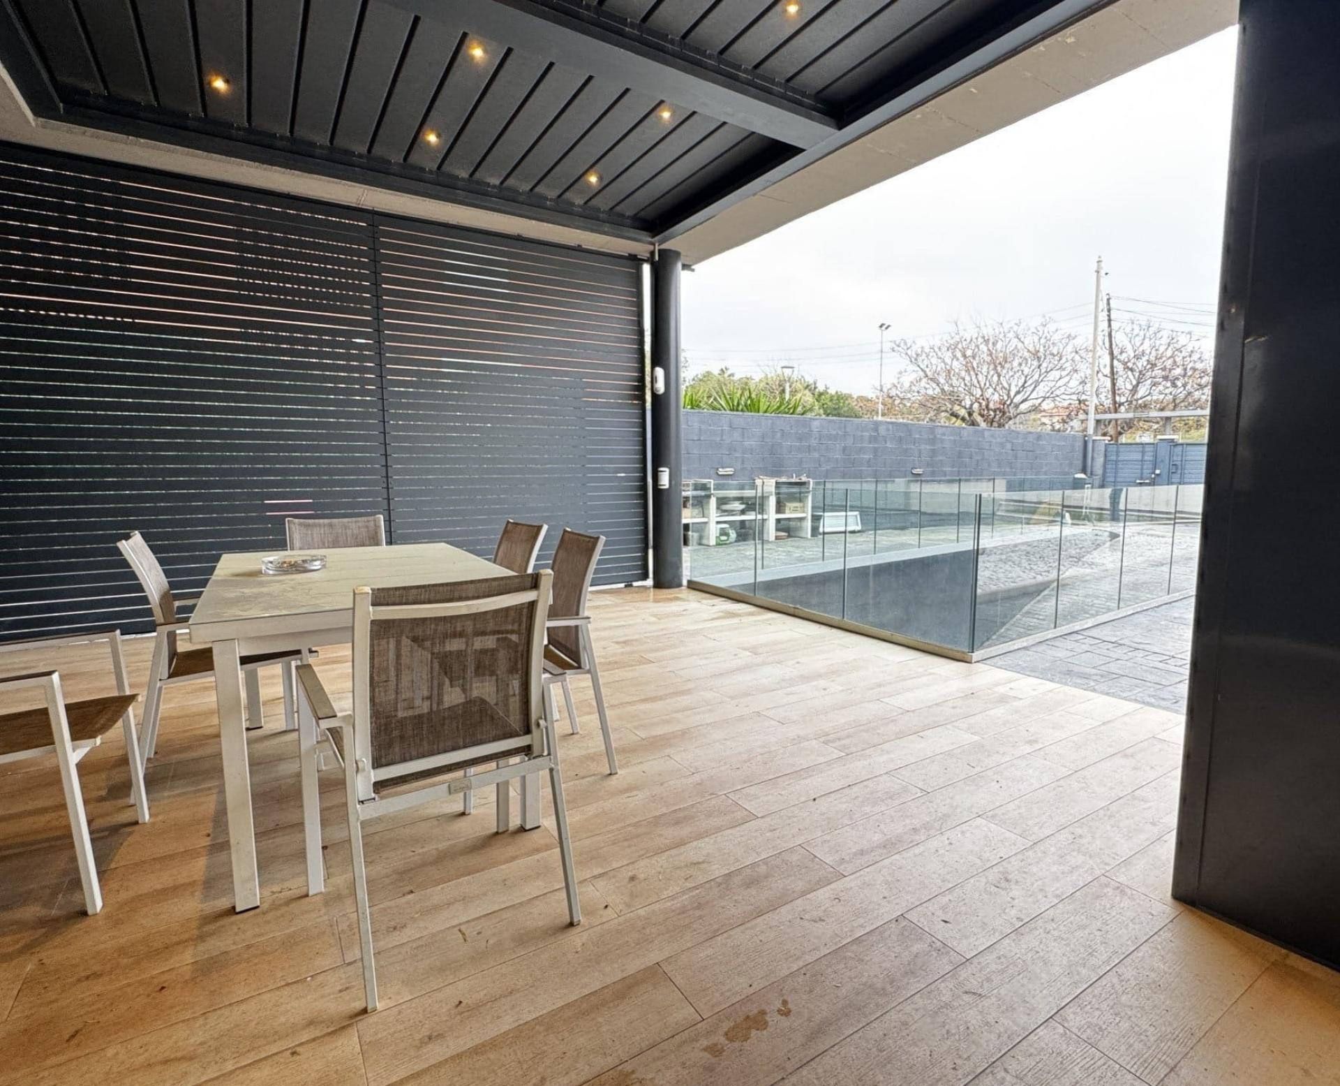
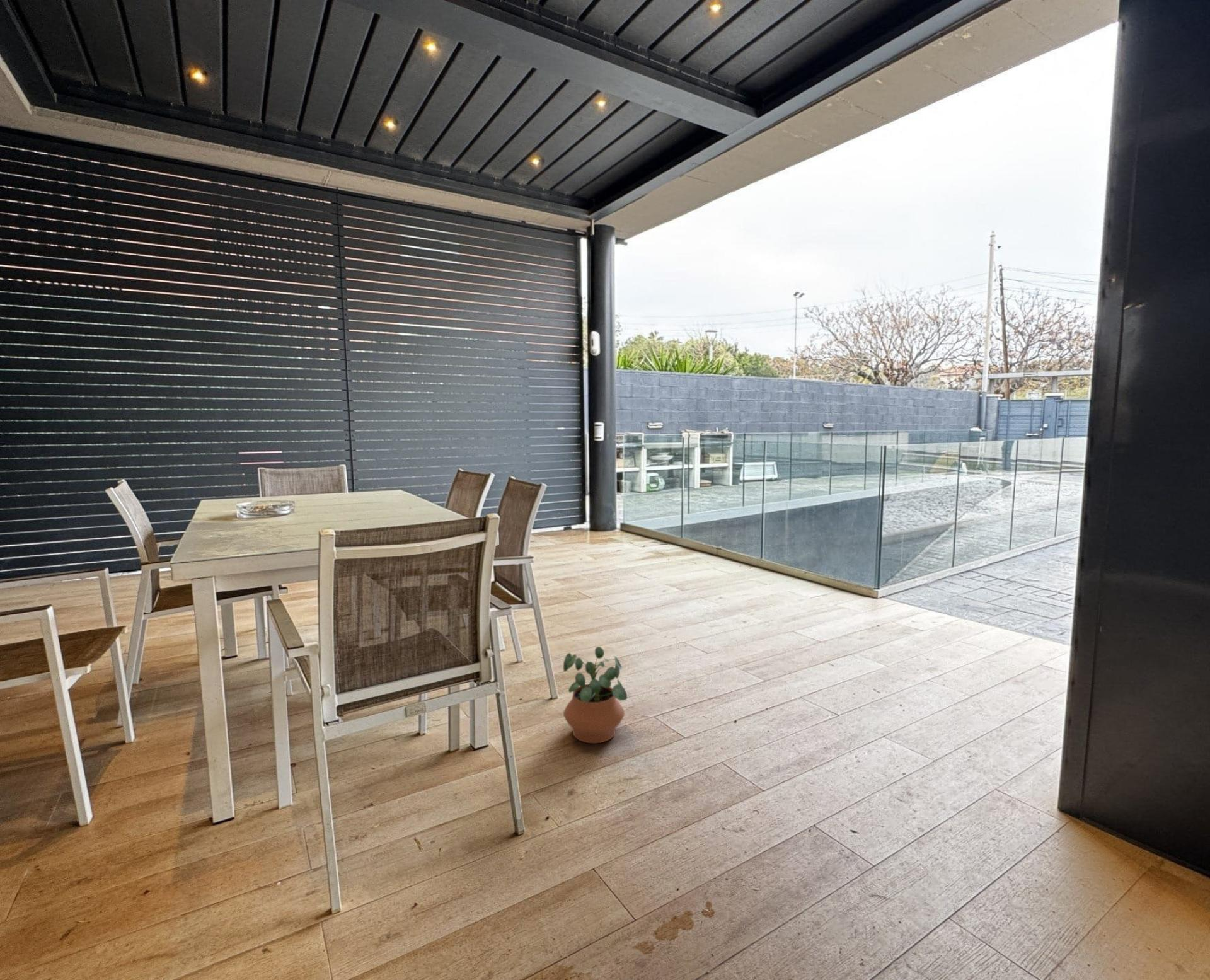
+ potted plant (599, 696)
